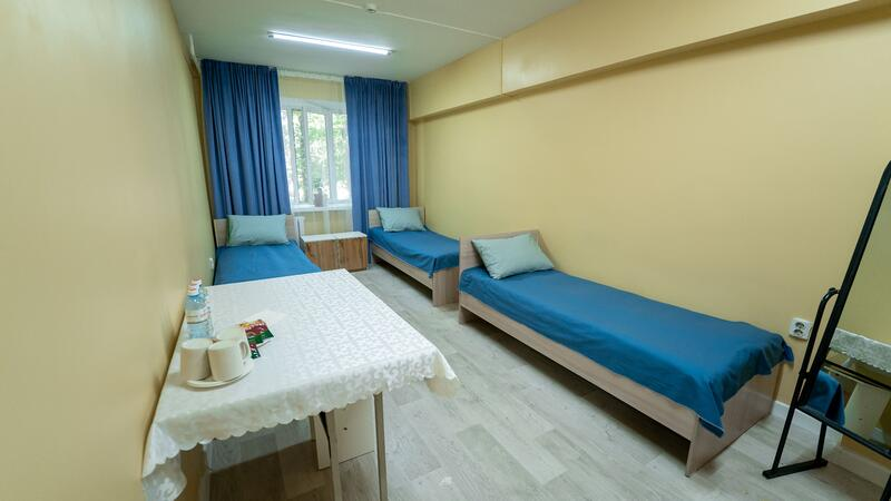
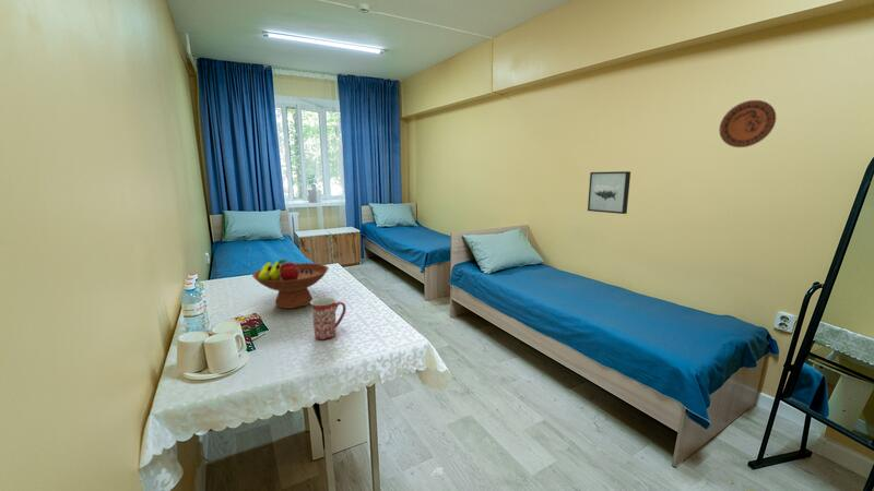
+ wall art (607, 192)
+ decorative plate (746, 123)
+ mug (329, 316)
+ fruit bowl (292, 280)
